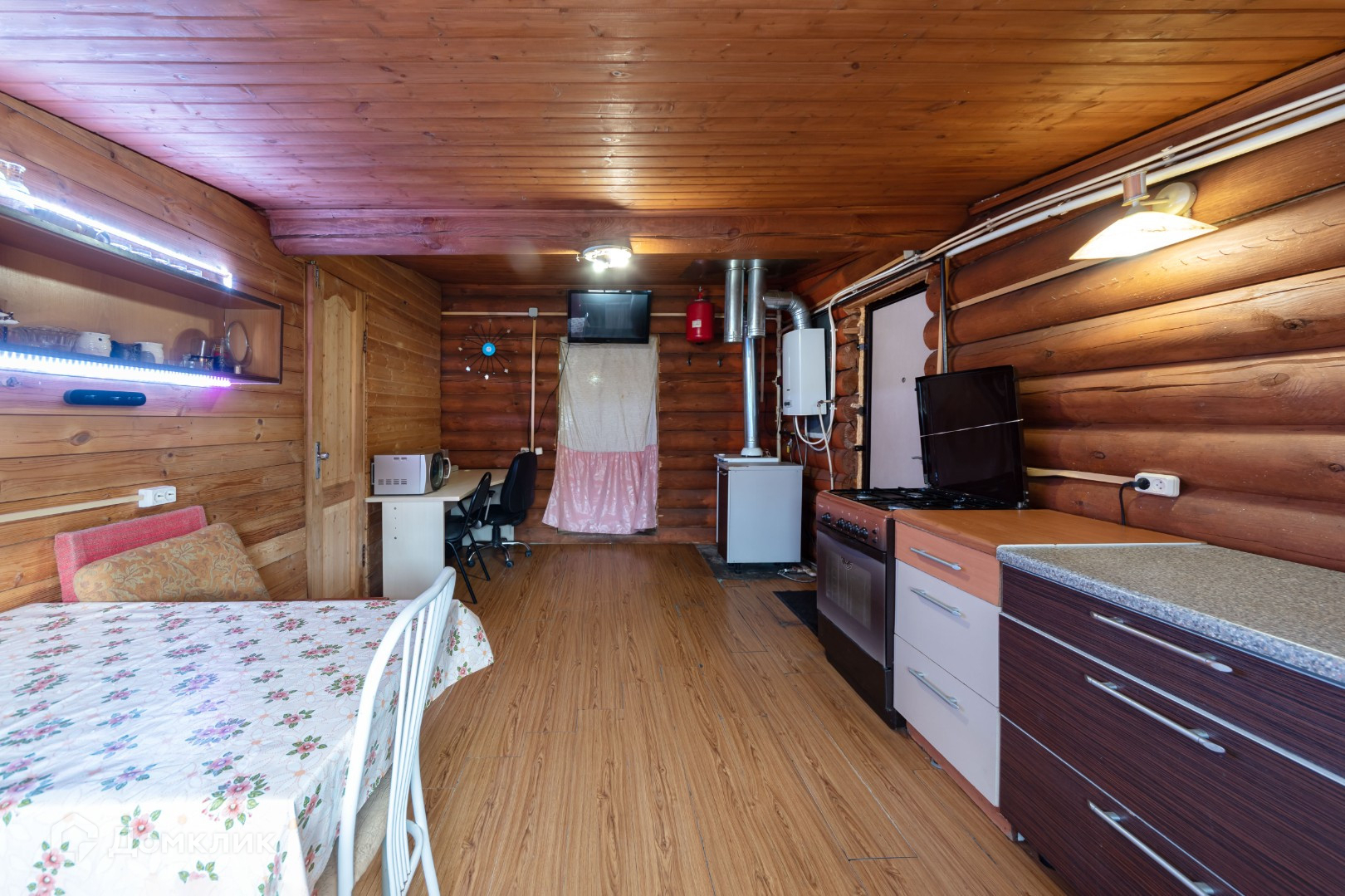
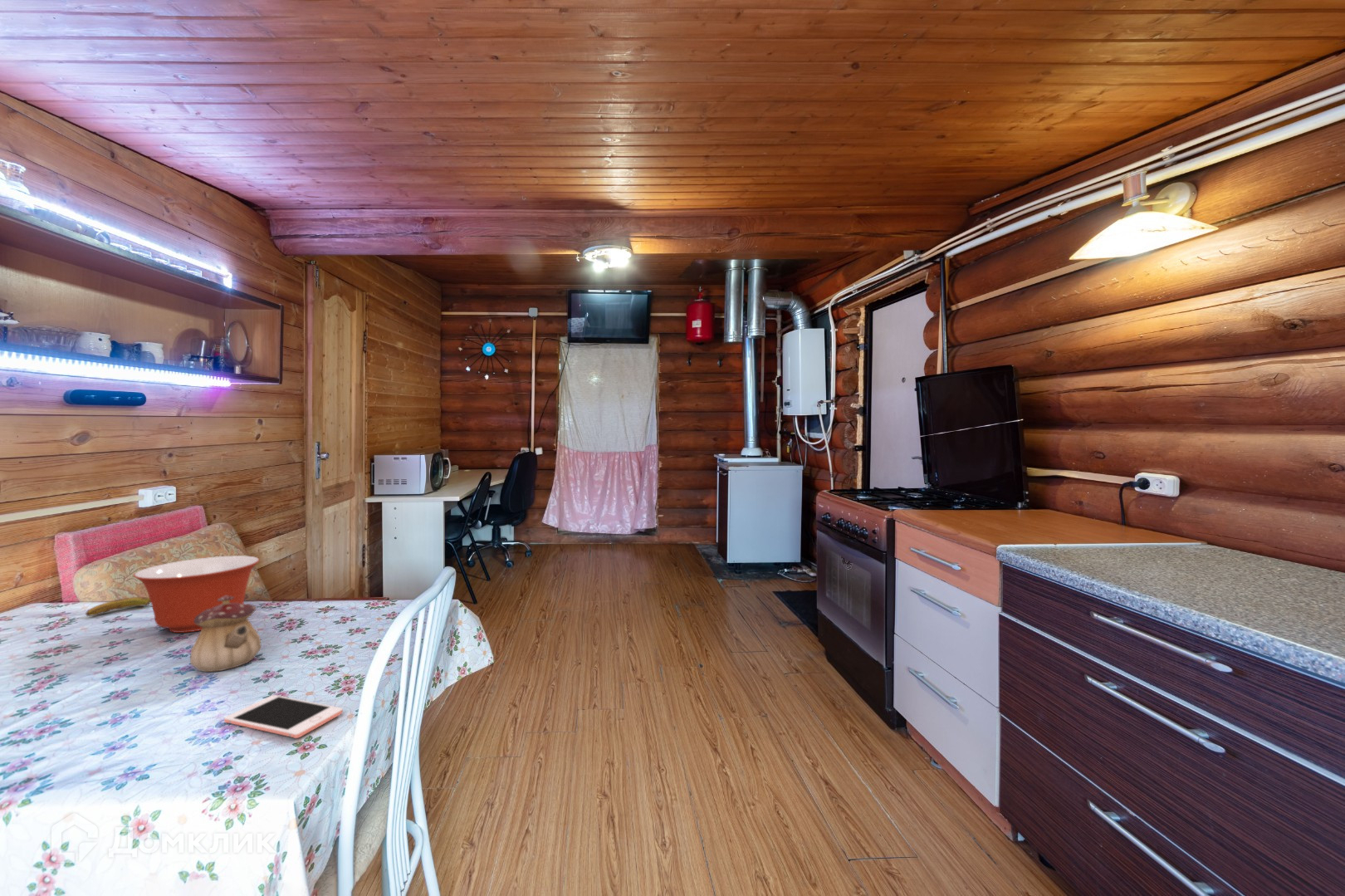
+ teapot (224, 628)
+ mixing bowl (200, 595)
+ banana (119, 606)
+ cell phone (284, 715)
